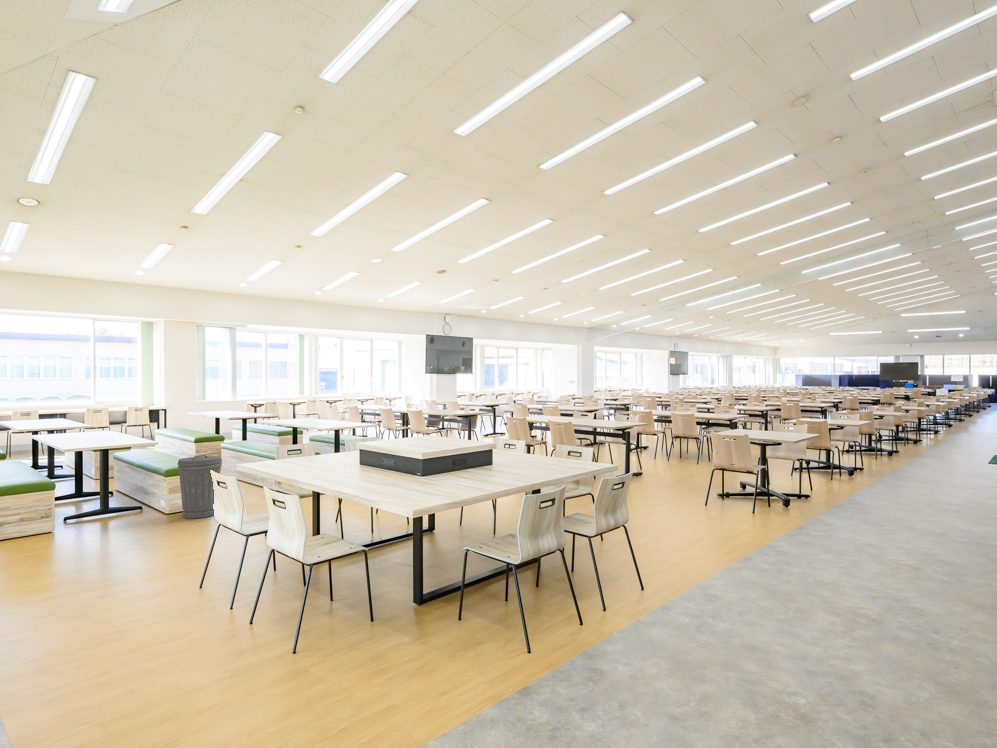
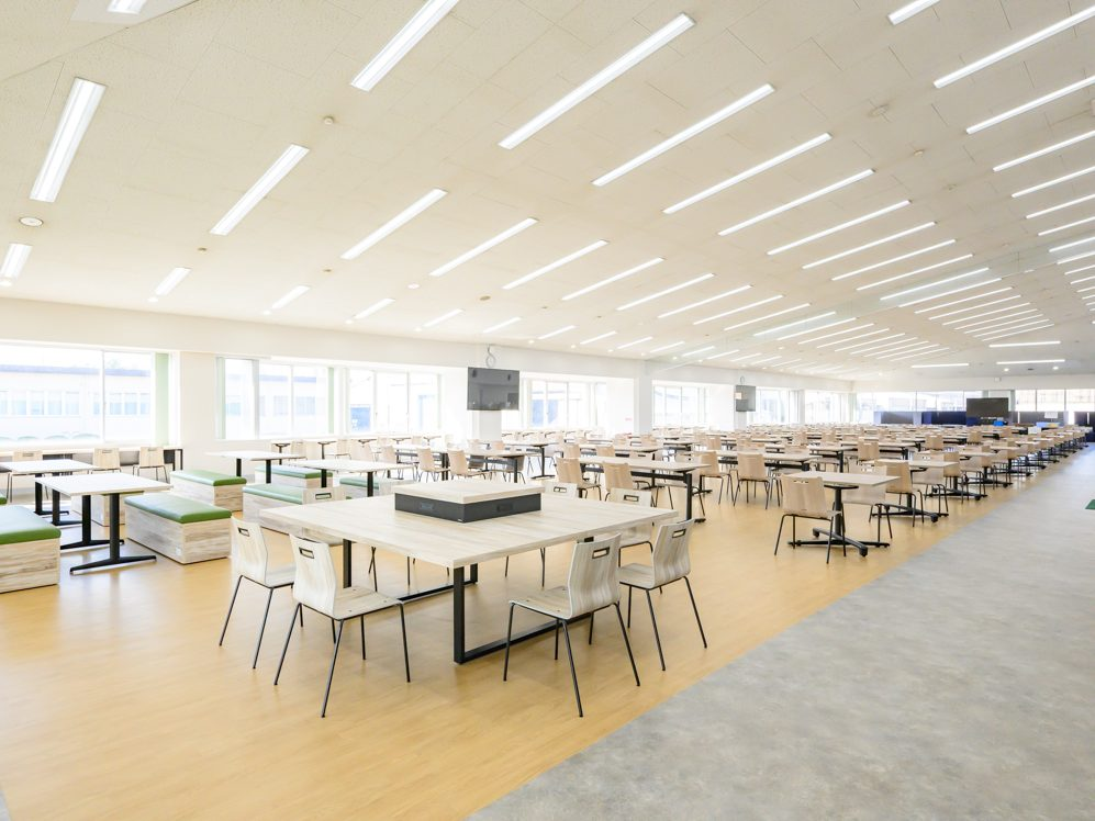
- trash can (200, 485)
